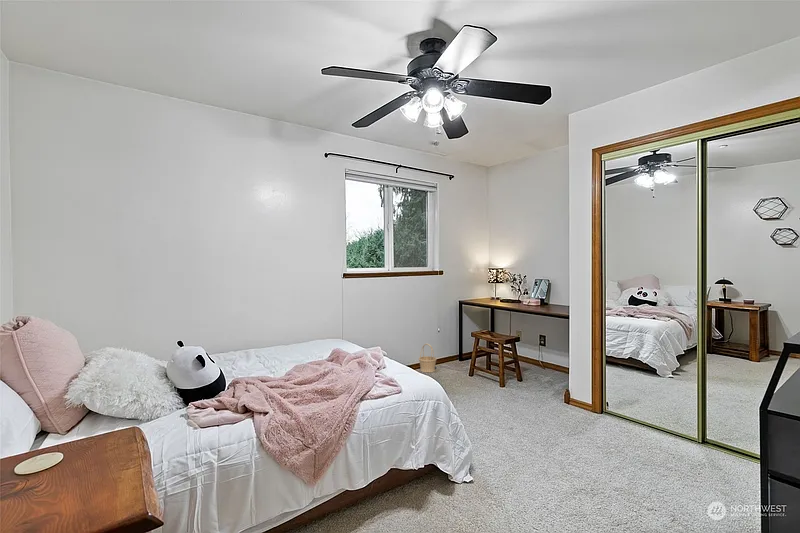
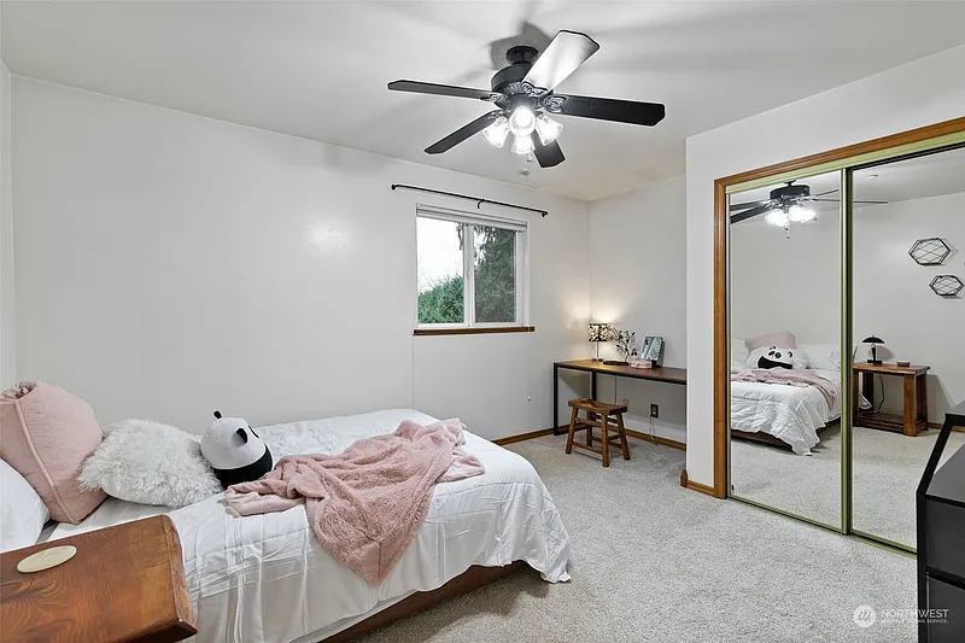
- basket (427, 356)
